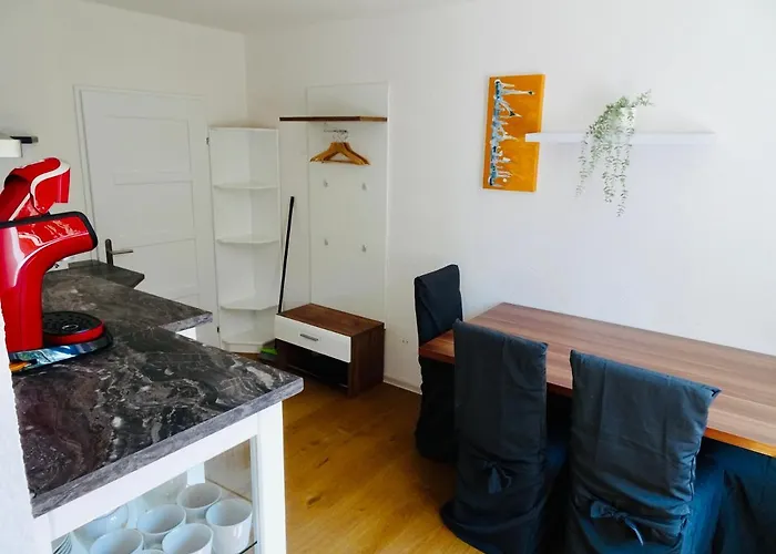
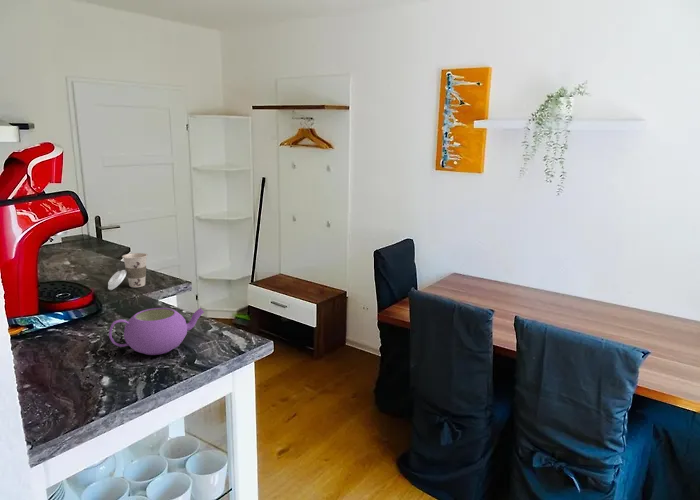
+ cup (128, 271)
+ teapot (159, 331)
